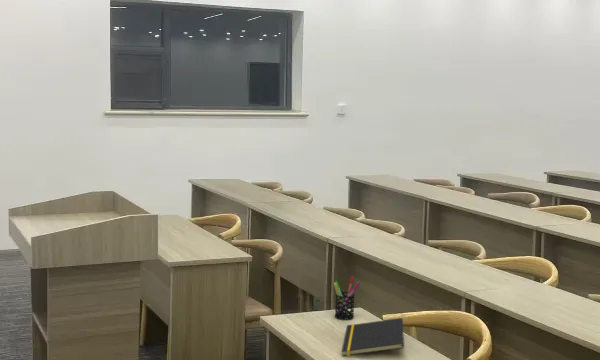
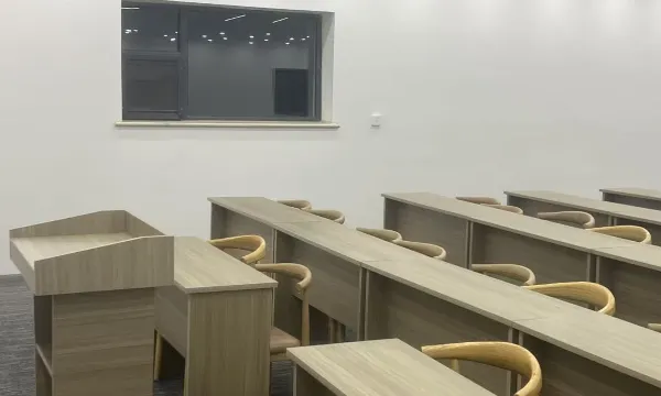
- pen holder (344, 296)
- notepad (373, 336)
